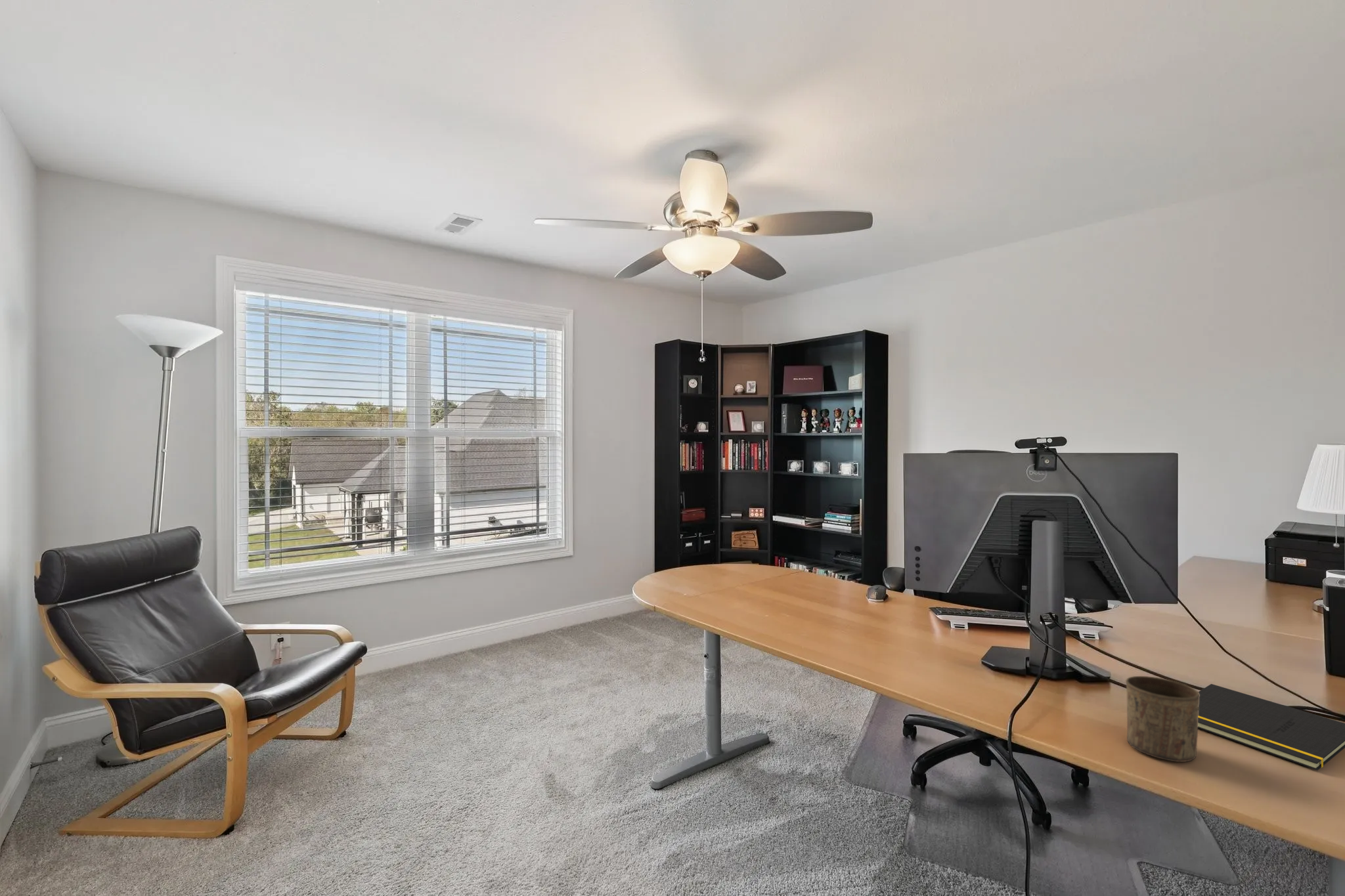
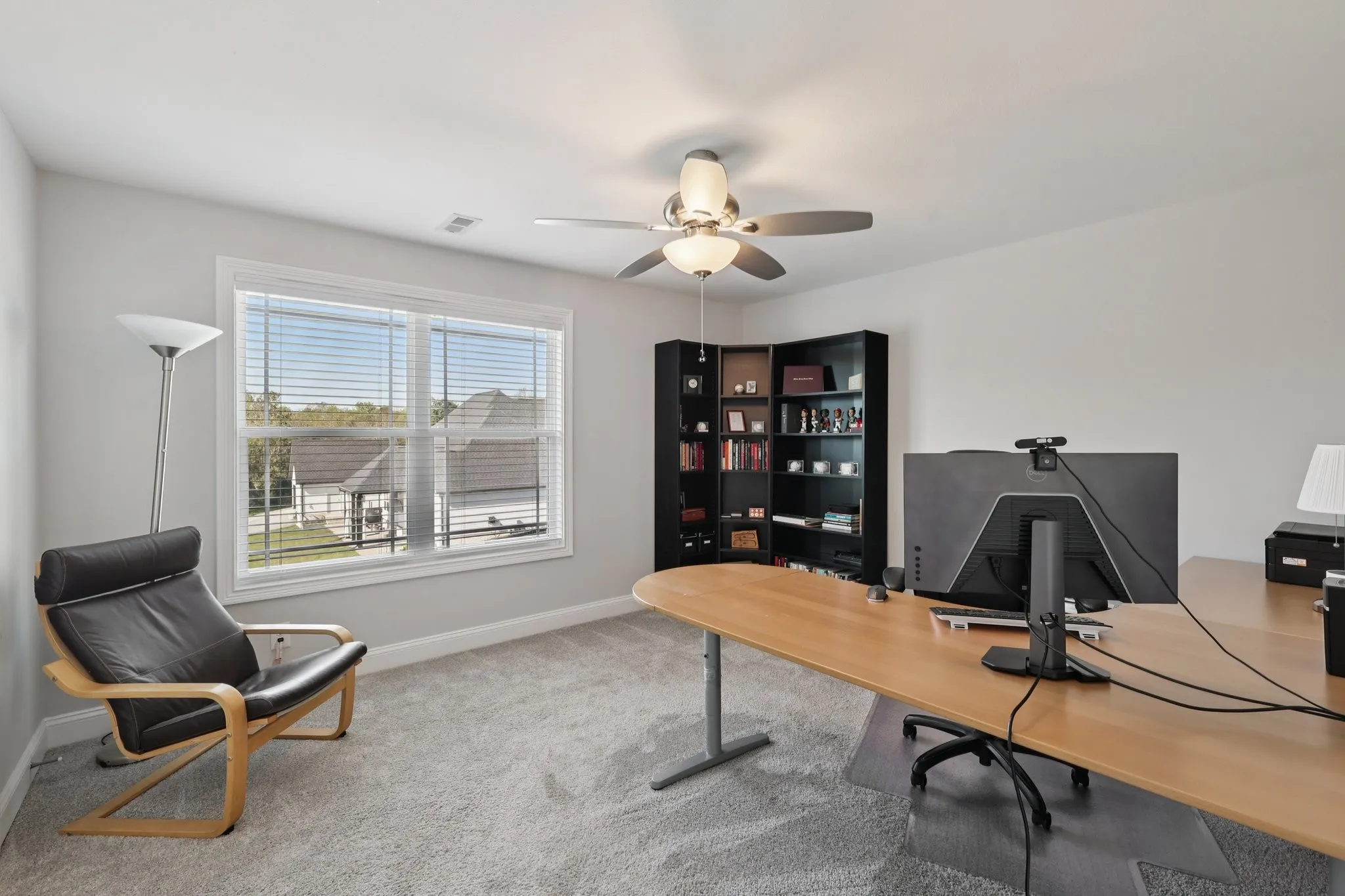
- cup (1161, 717)
- notepad (1258, 722)
